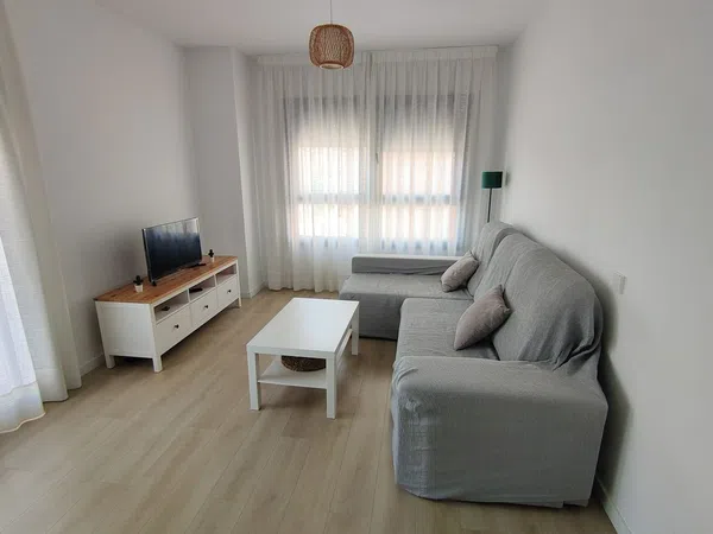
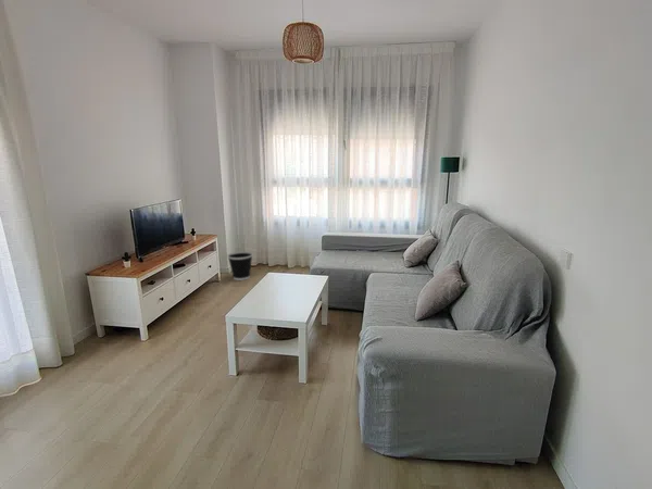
+ wastebasket (240, 265)
